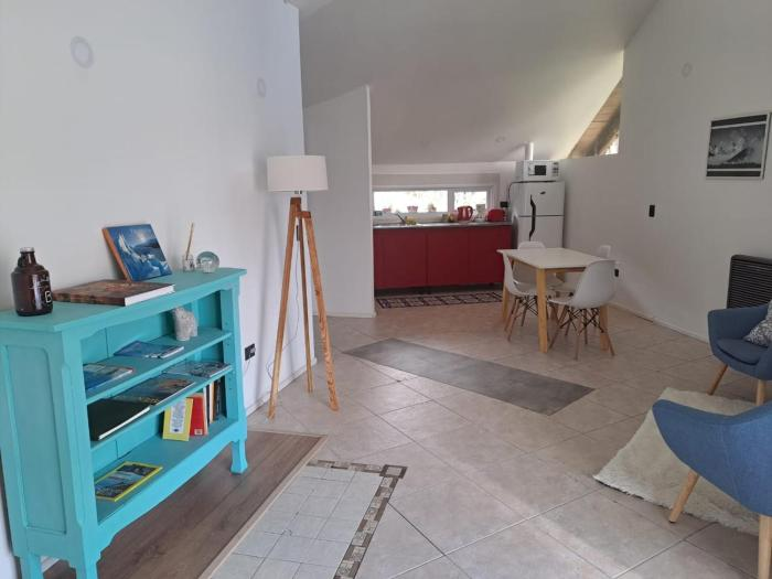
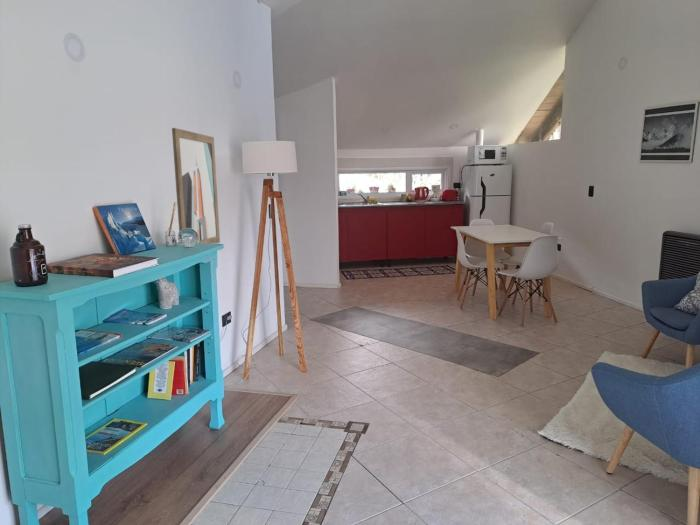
+ wall art (198, 191)
